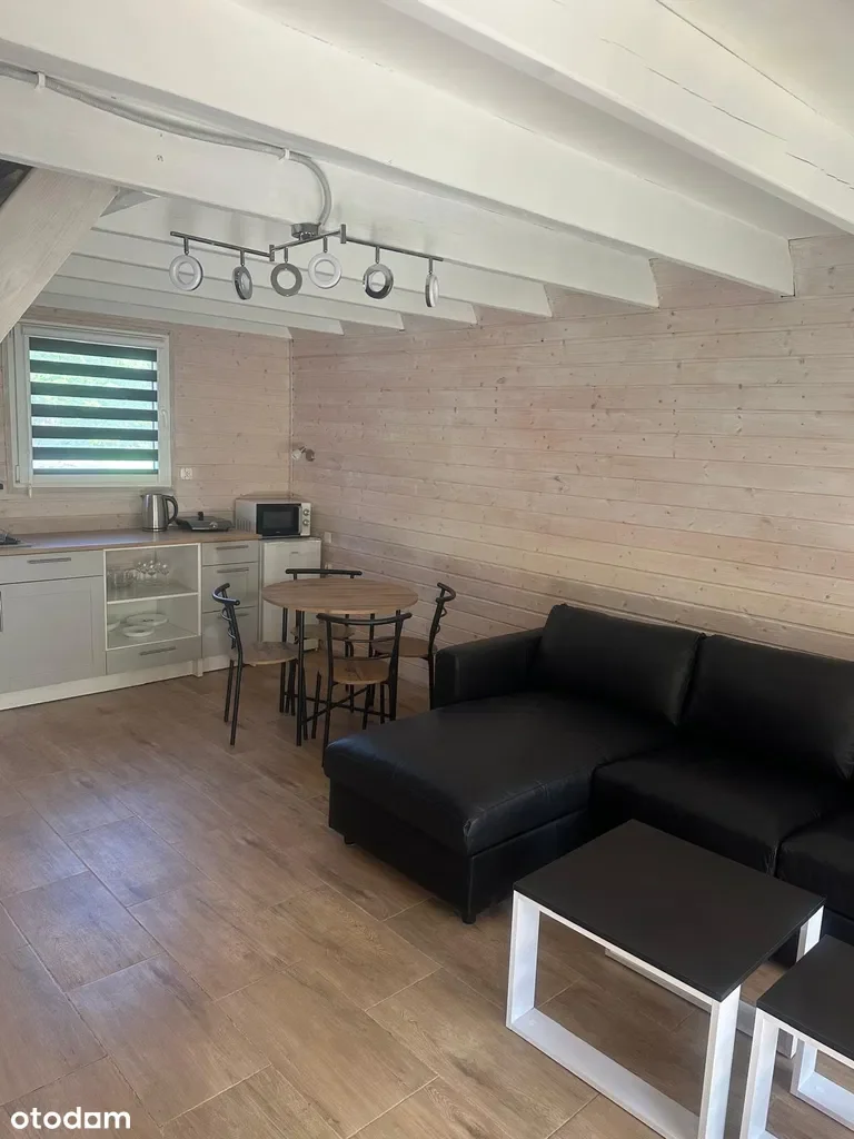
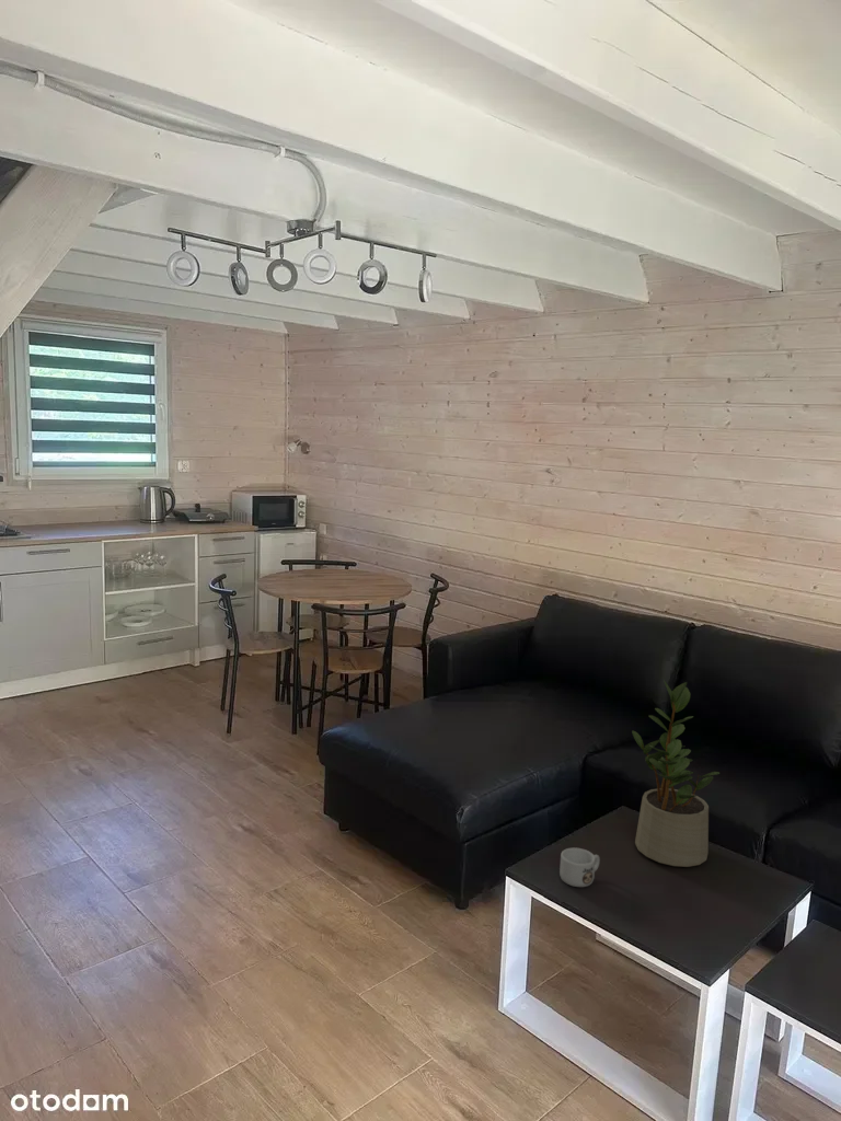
+ potted plant (677, 772)
+ mug (581, 866)
